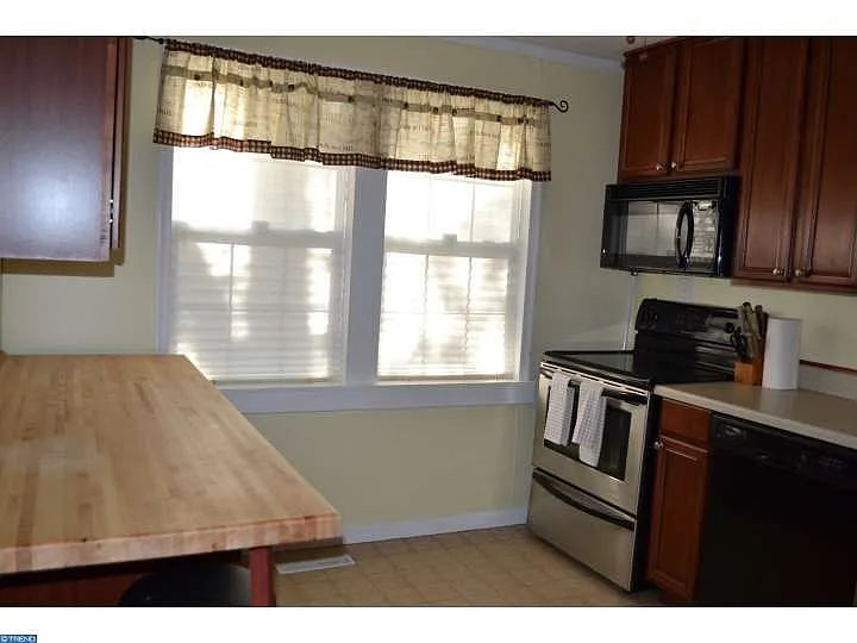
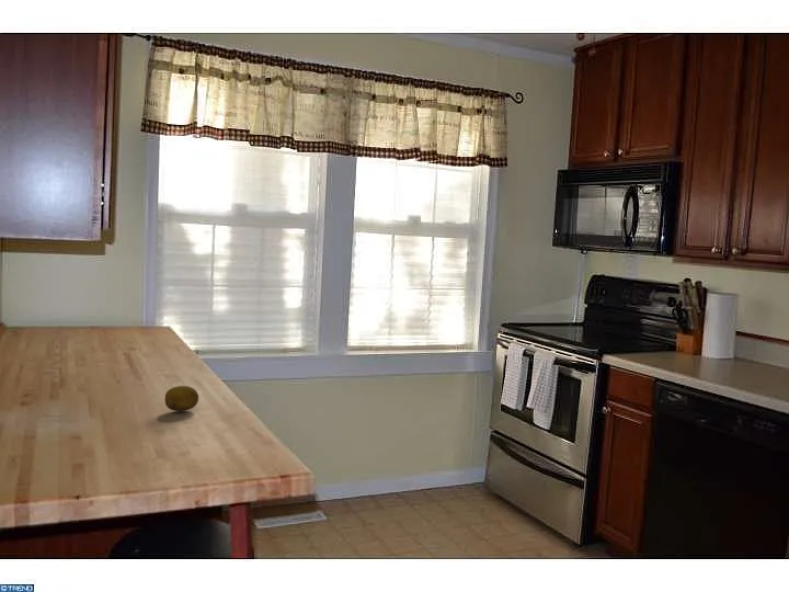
+ fruit (181, 398)
